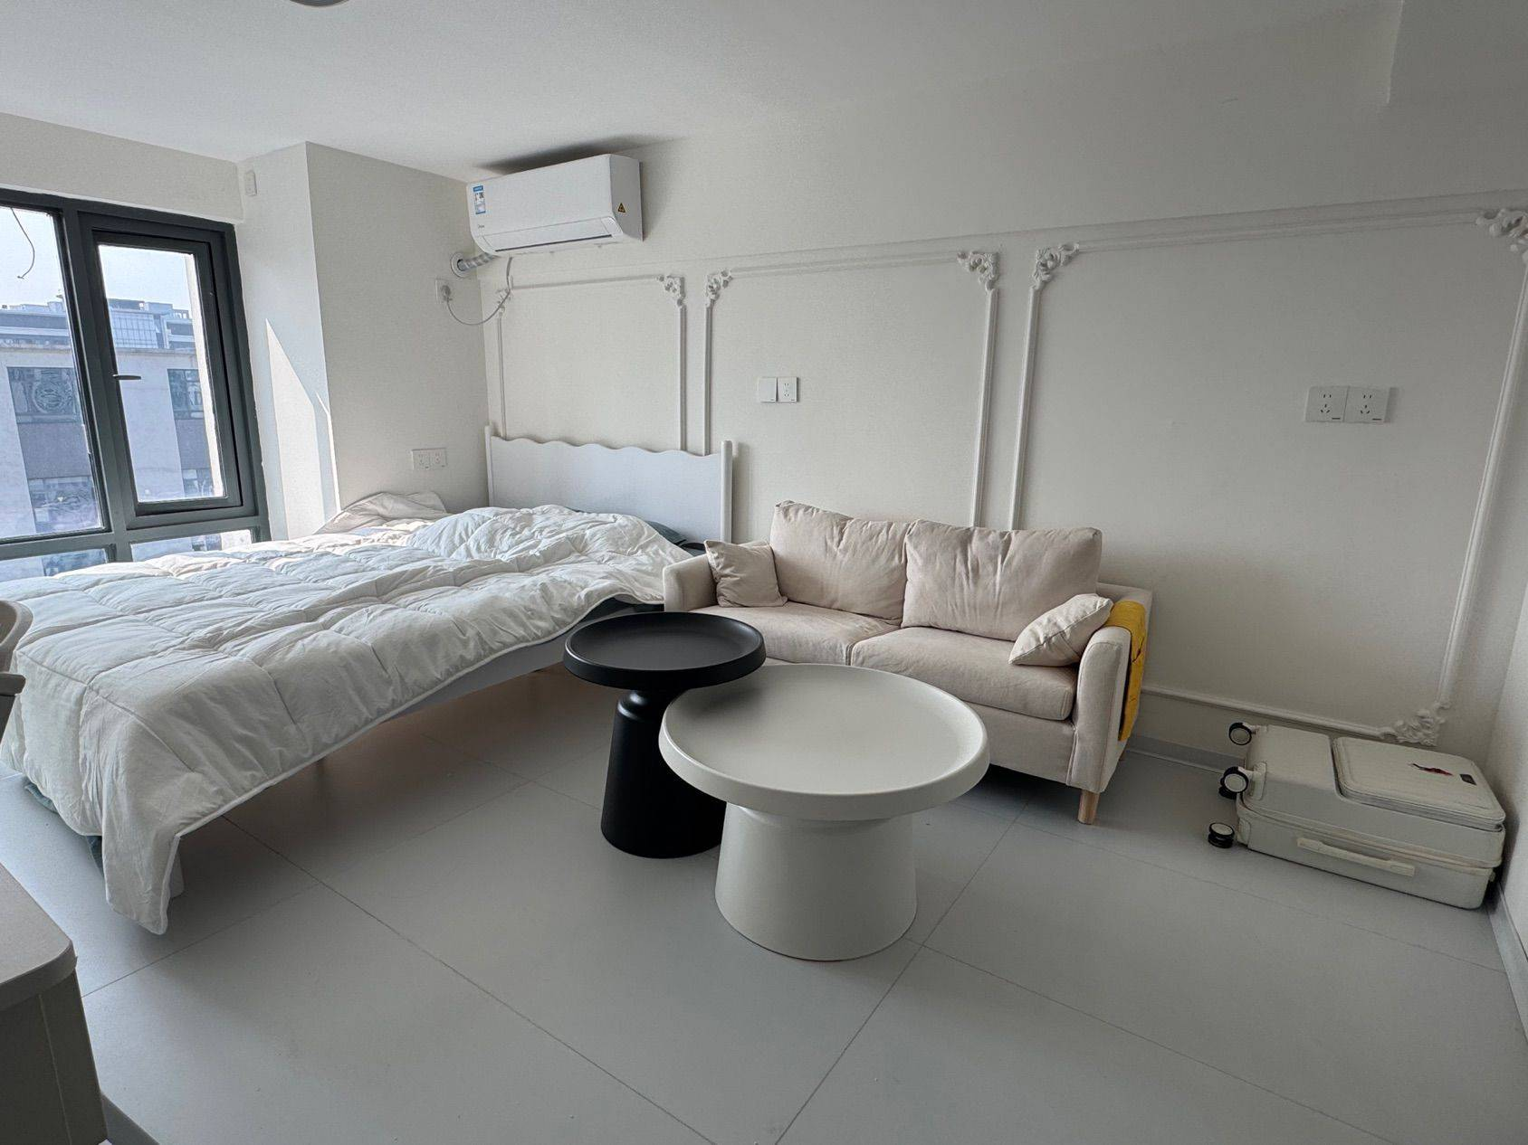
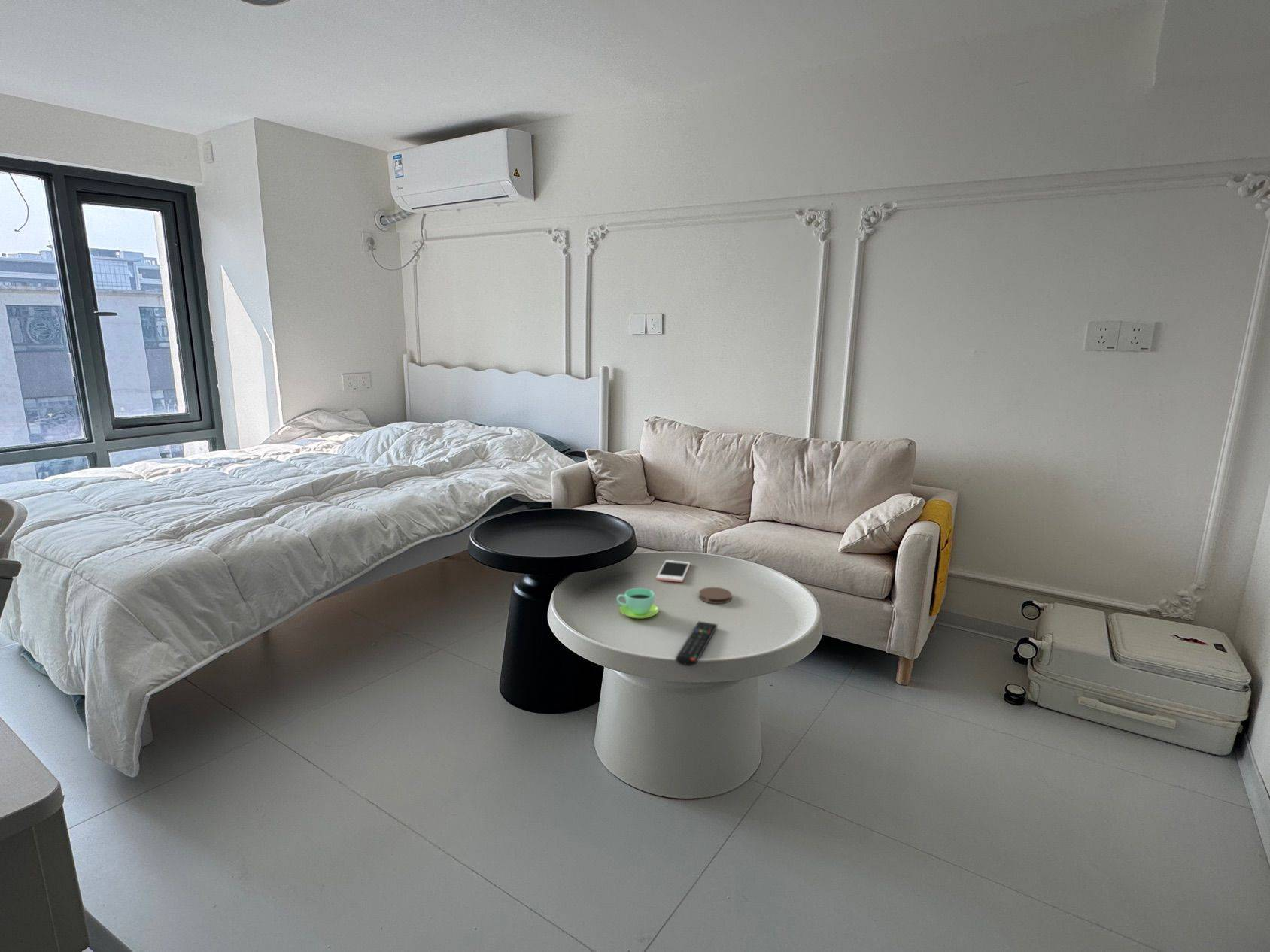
+ remote control (697, 643)
+ cell phone (673, 570)
+ coaster (715, 595)
+ cup (638, 603)
